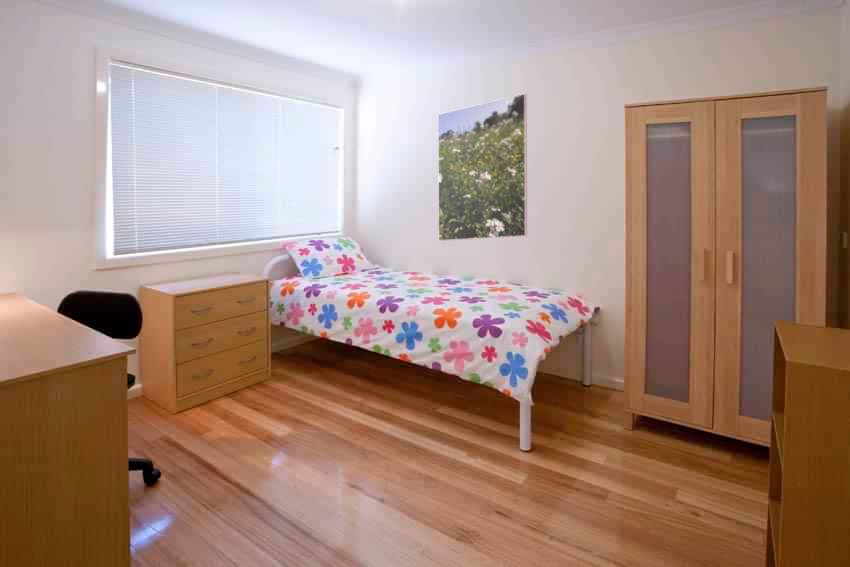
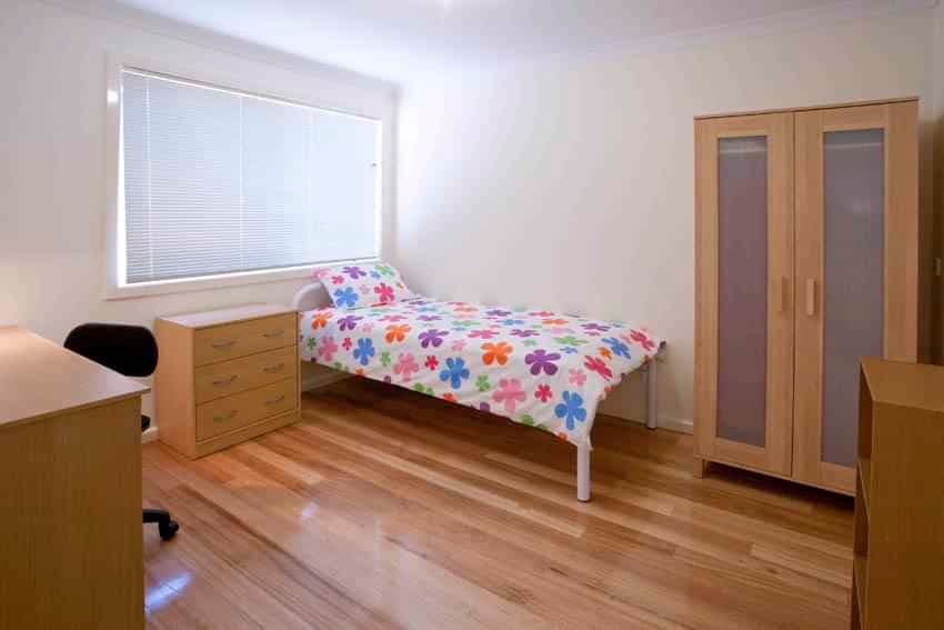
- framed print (480, 172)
